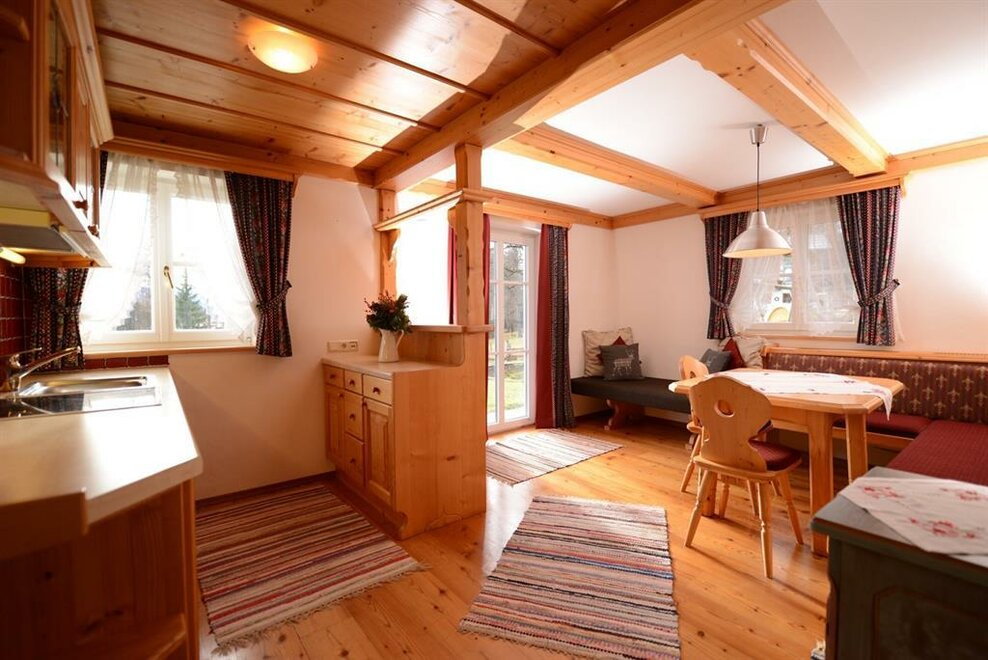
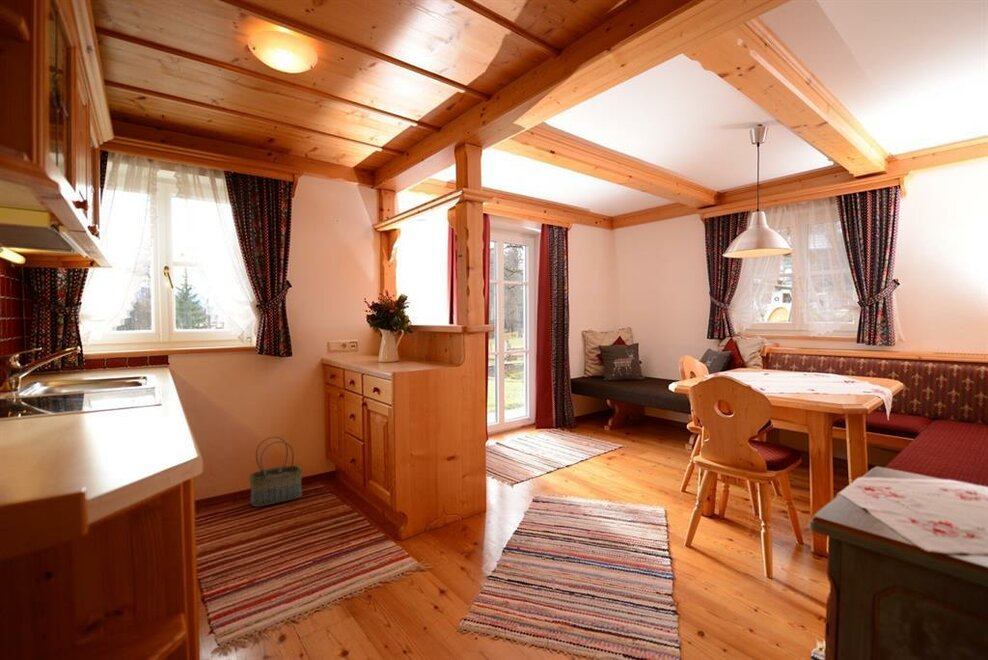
+ basket (276, 468)
